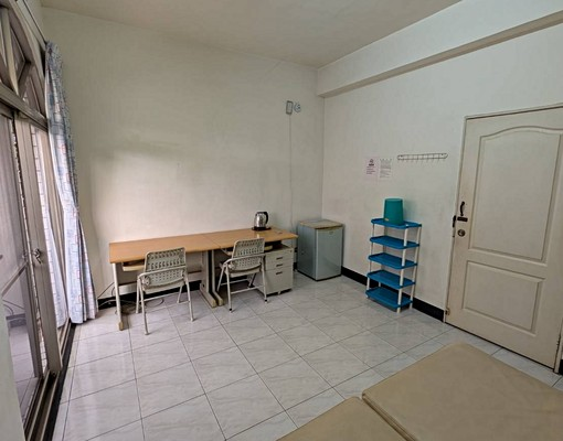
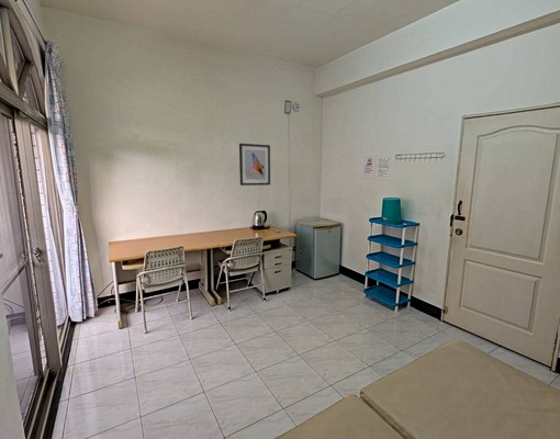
+ wall art (255, 165)
